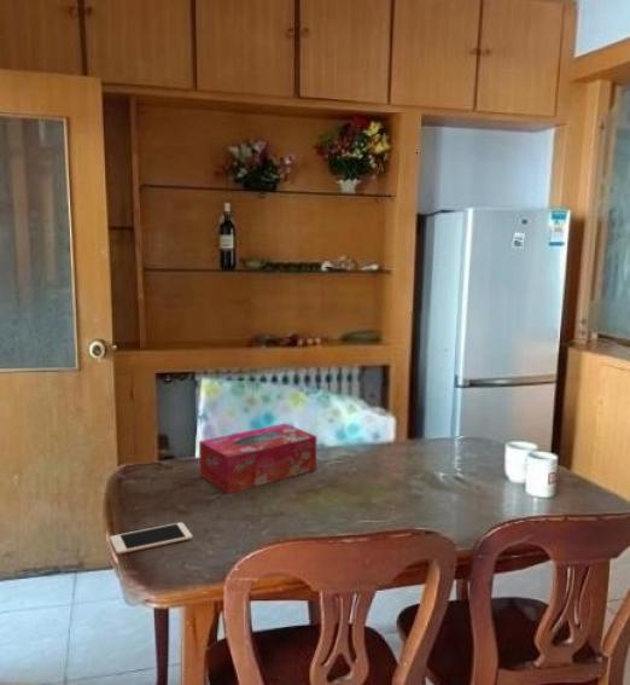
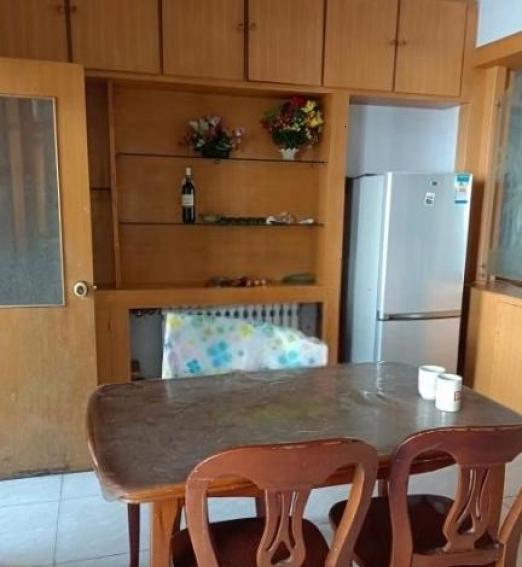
- tissue box (258, 455)
- cell phone (151, 538)
